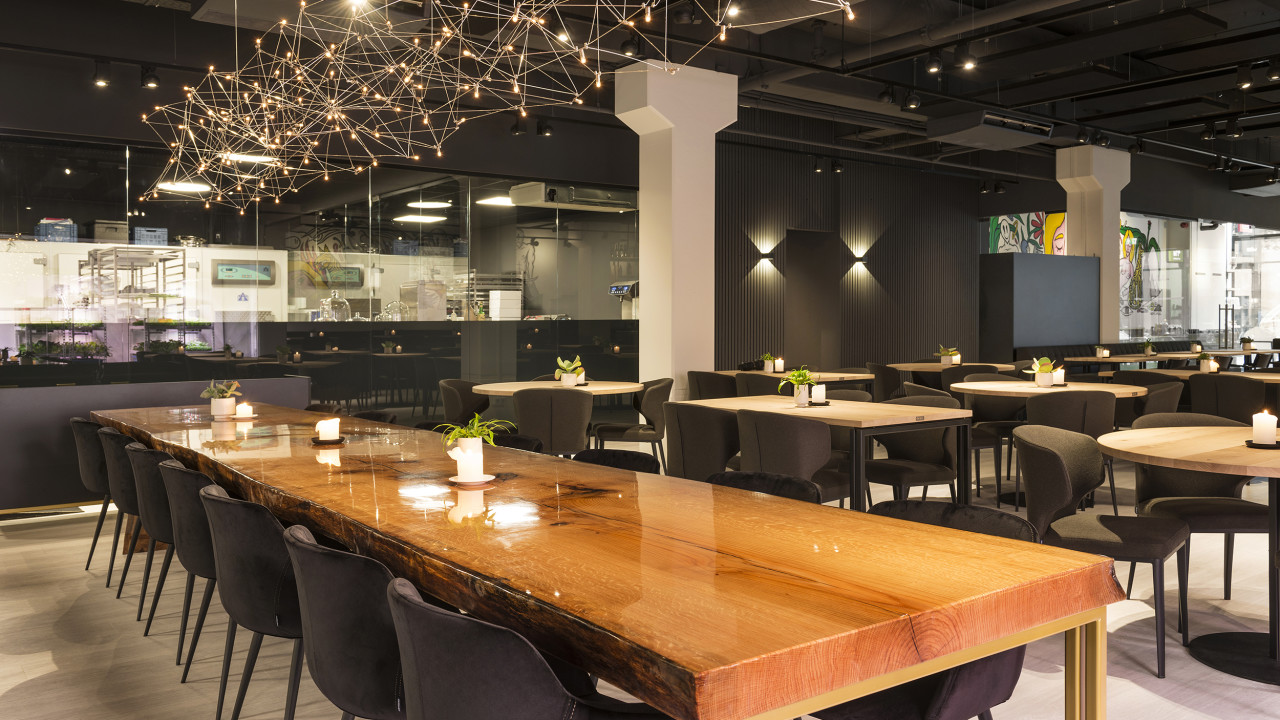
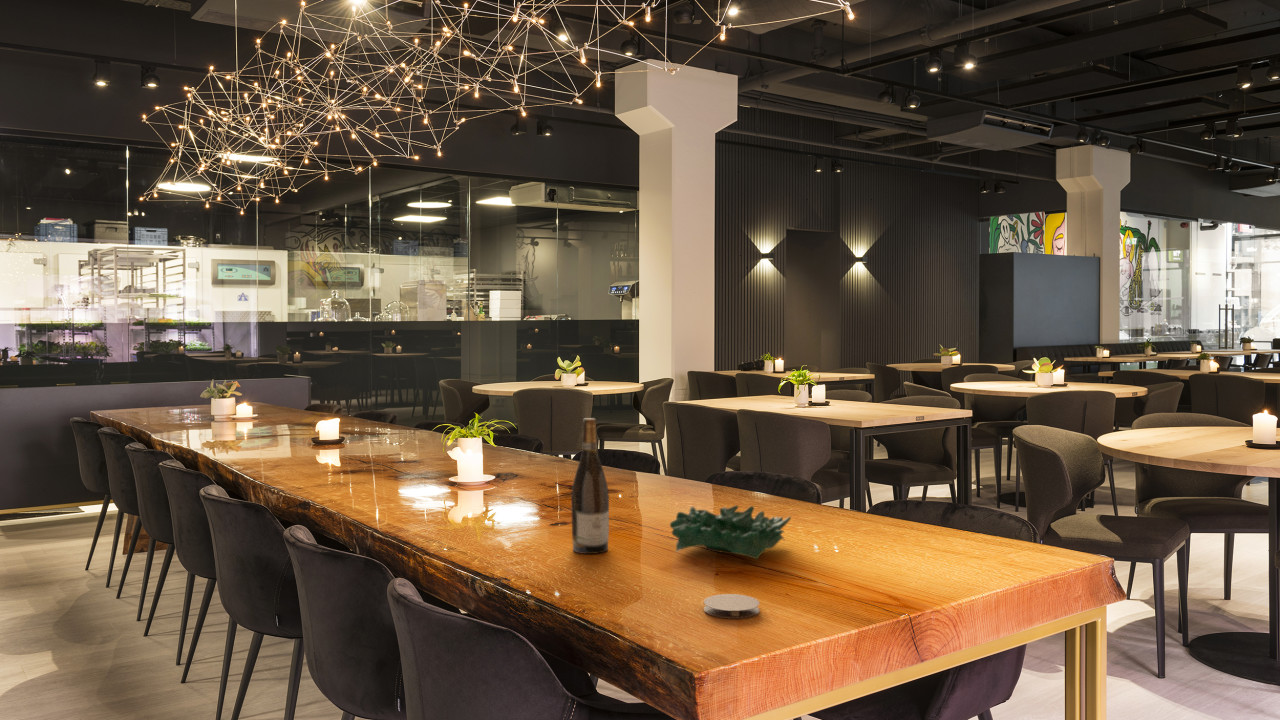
+ decorative bowl (731, 531)
+ wine bottle (590, 484)
+ coaster (731, 605)
